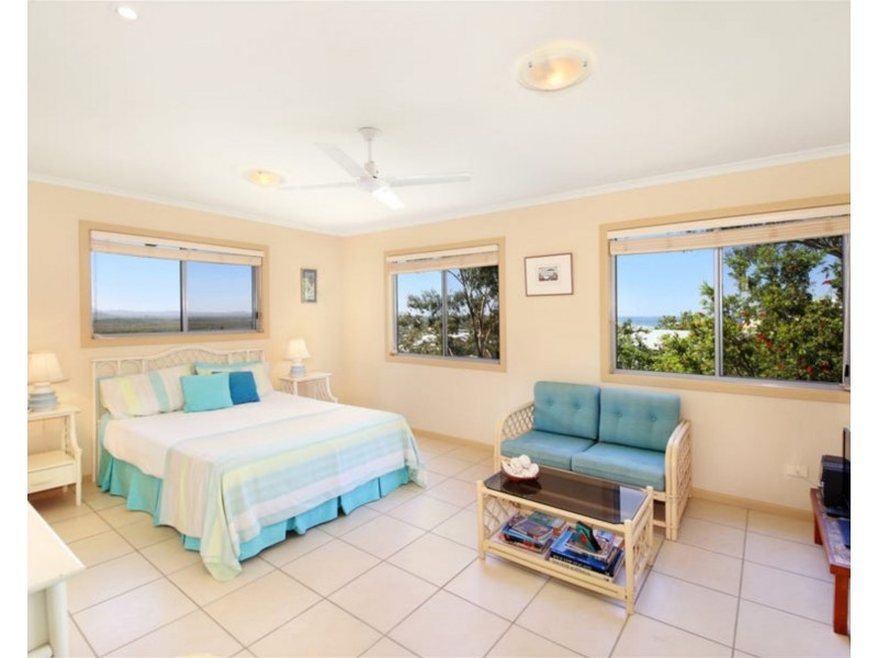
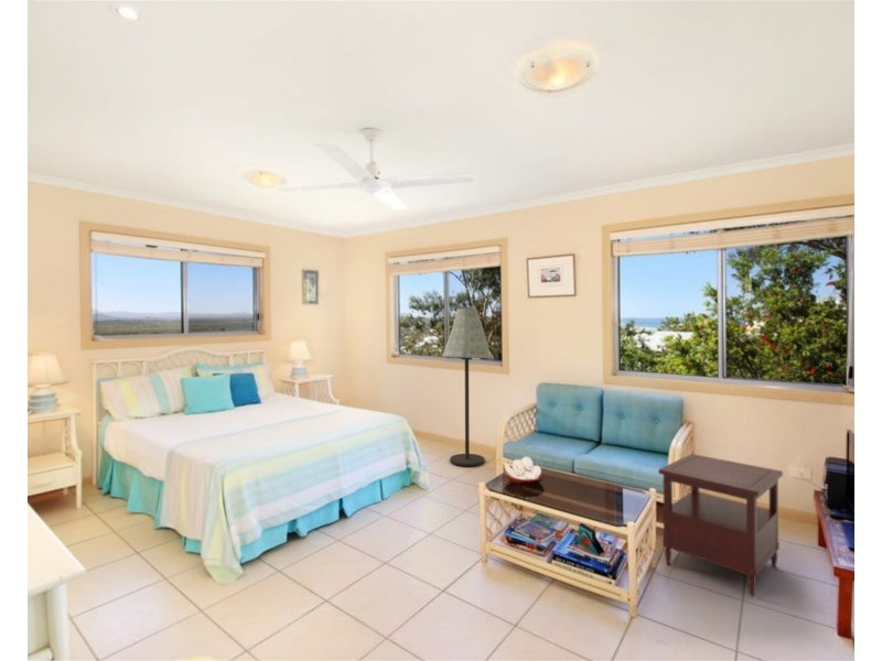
+ side table (720, 518)
+ floor lamp (466, 383)
